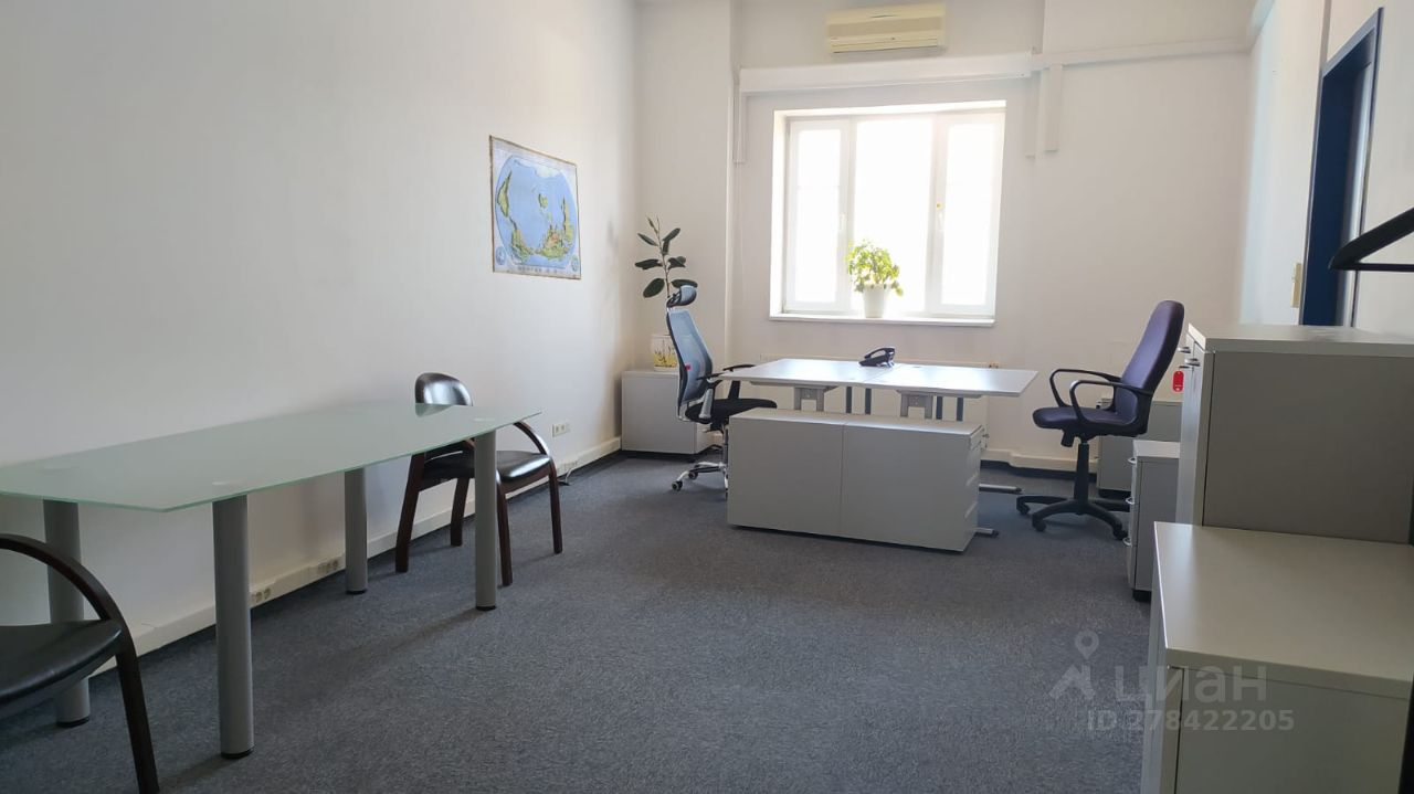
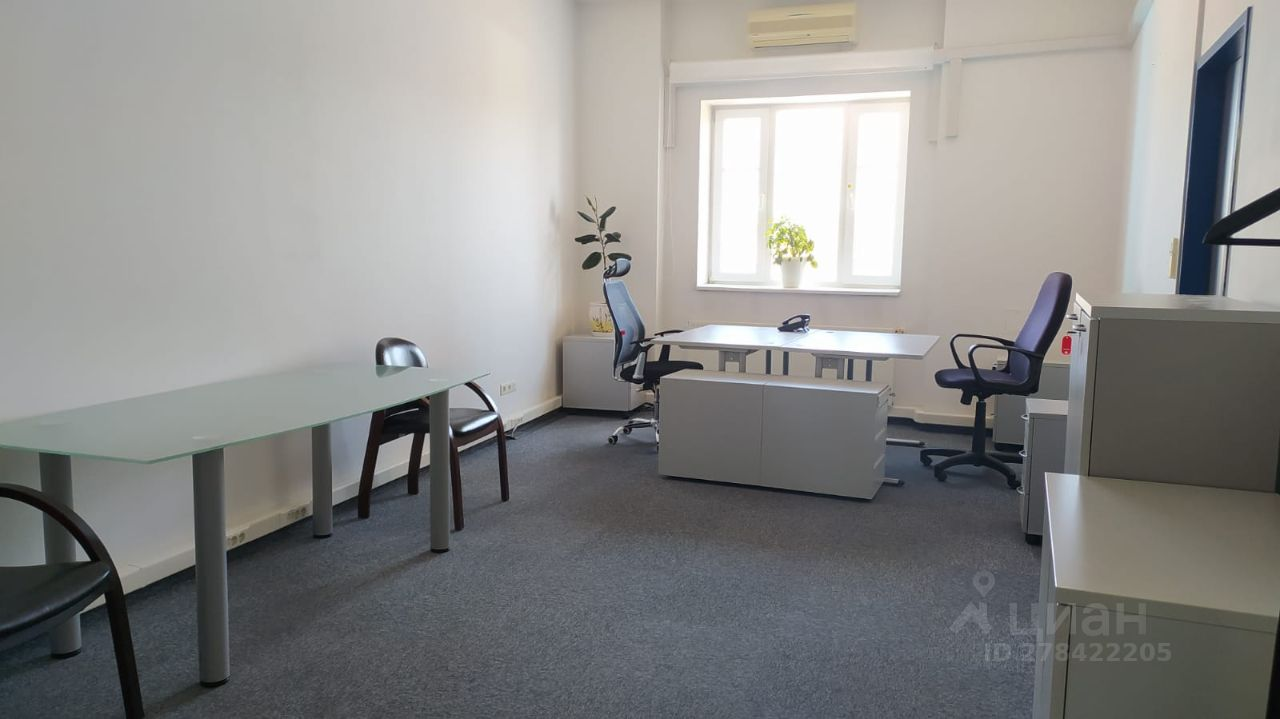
- world map (538, 214)
